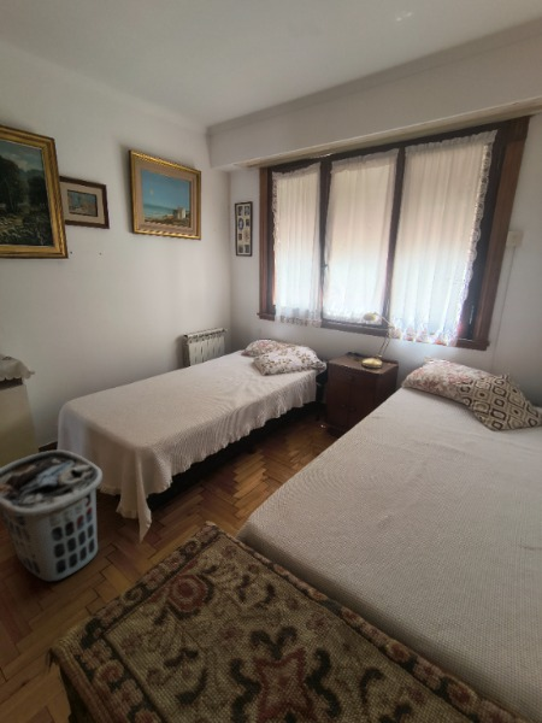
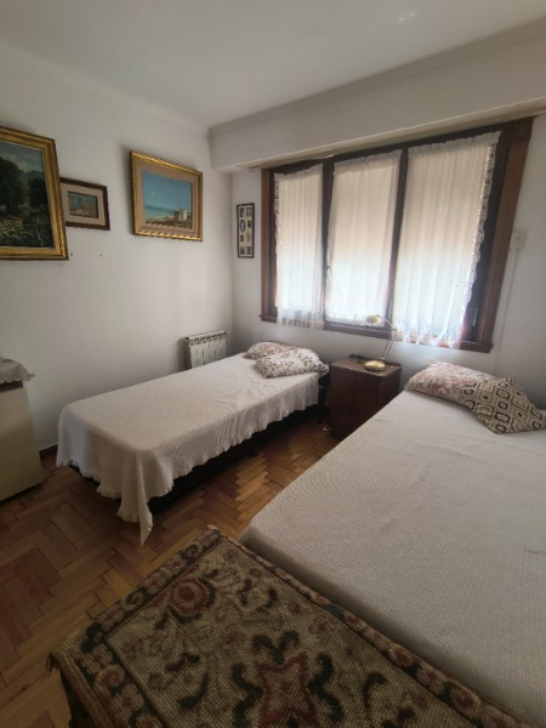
- clothes hamper (49, 506)
